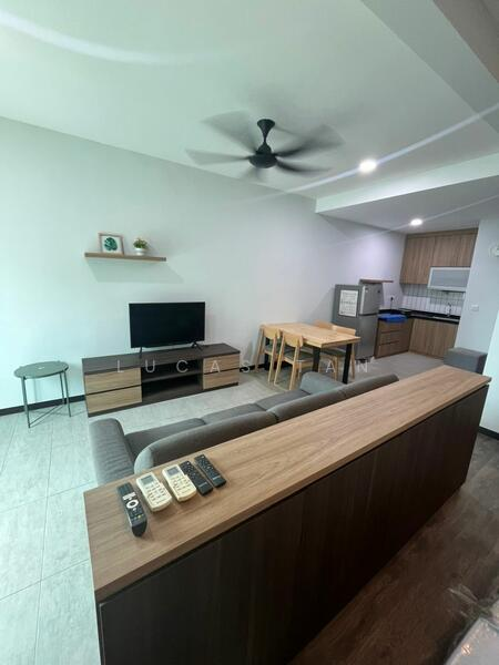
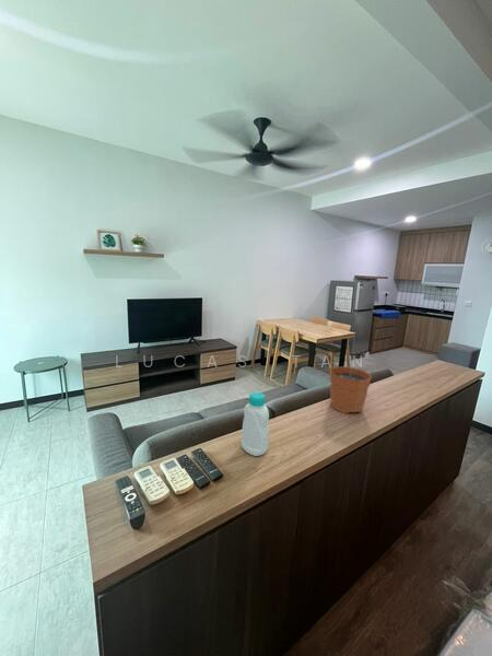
+ plant pot (349, 382)
+ bottle (255, 422)
